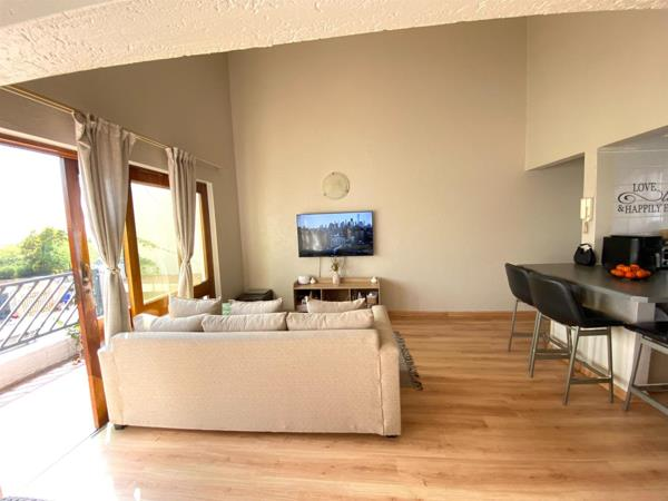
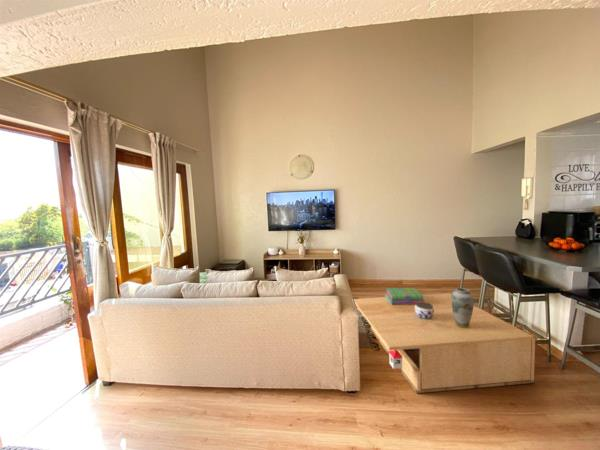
+ coffee table (426, 332)
+ vase (462, 307)
+ stack of books (403, 295)
+ jar (424, 310)
